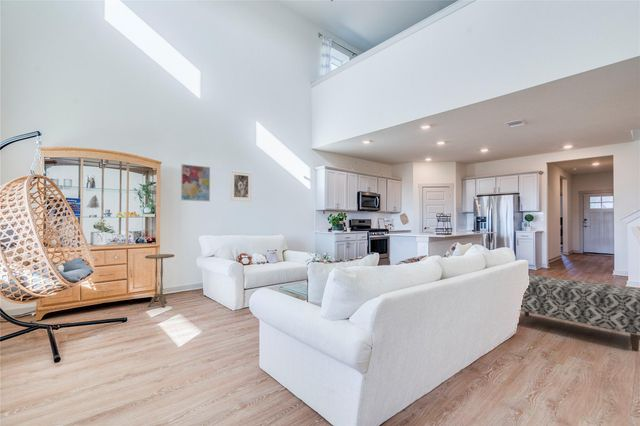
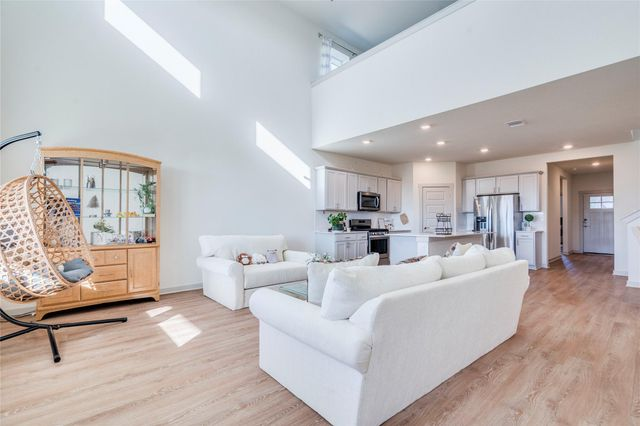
- wall art (195, 183)
- side table (161, 280)
- bench (572, 306)
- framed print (241, 186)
